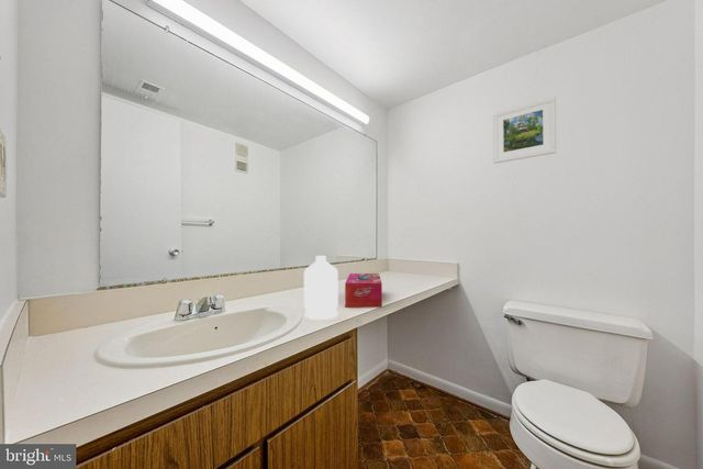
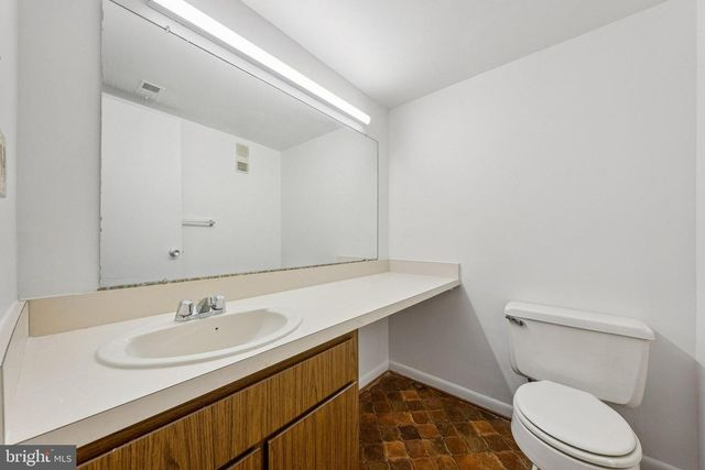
- bottle (321, 284)
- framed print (522, 132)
- tissue box (364, 288)
